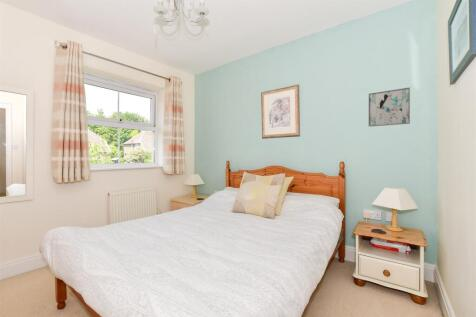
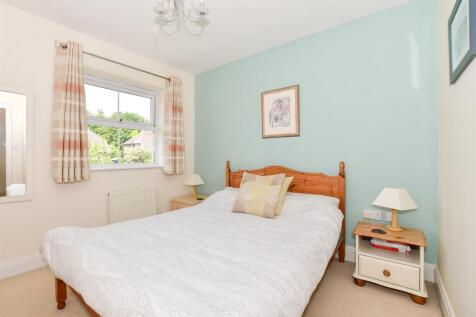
- wall art (388, 108)
